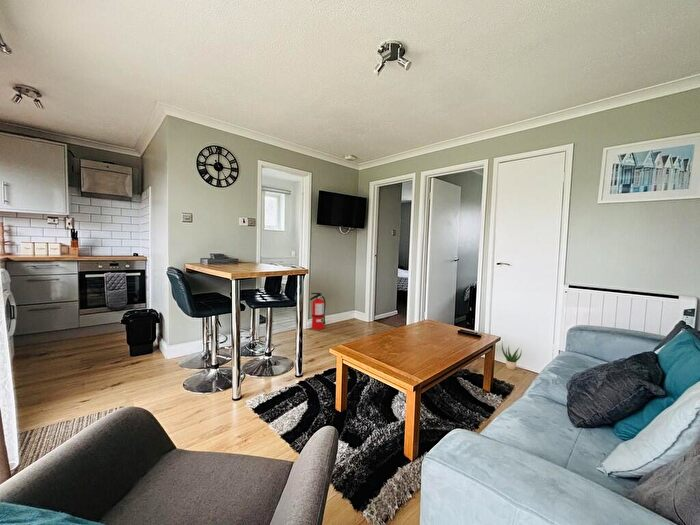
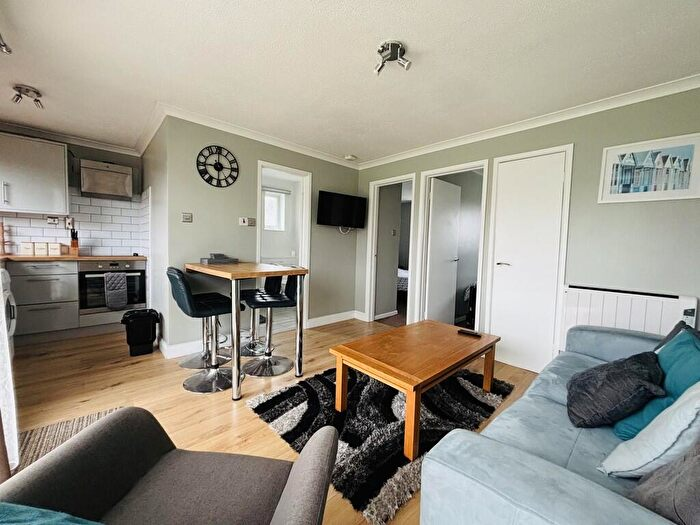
- potted plant (511, 356)
- fire extinguisher (319, 310)
